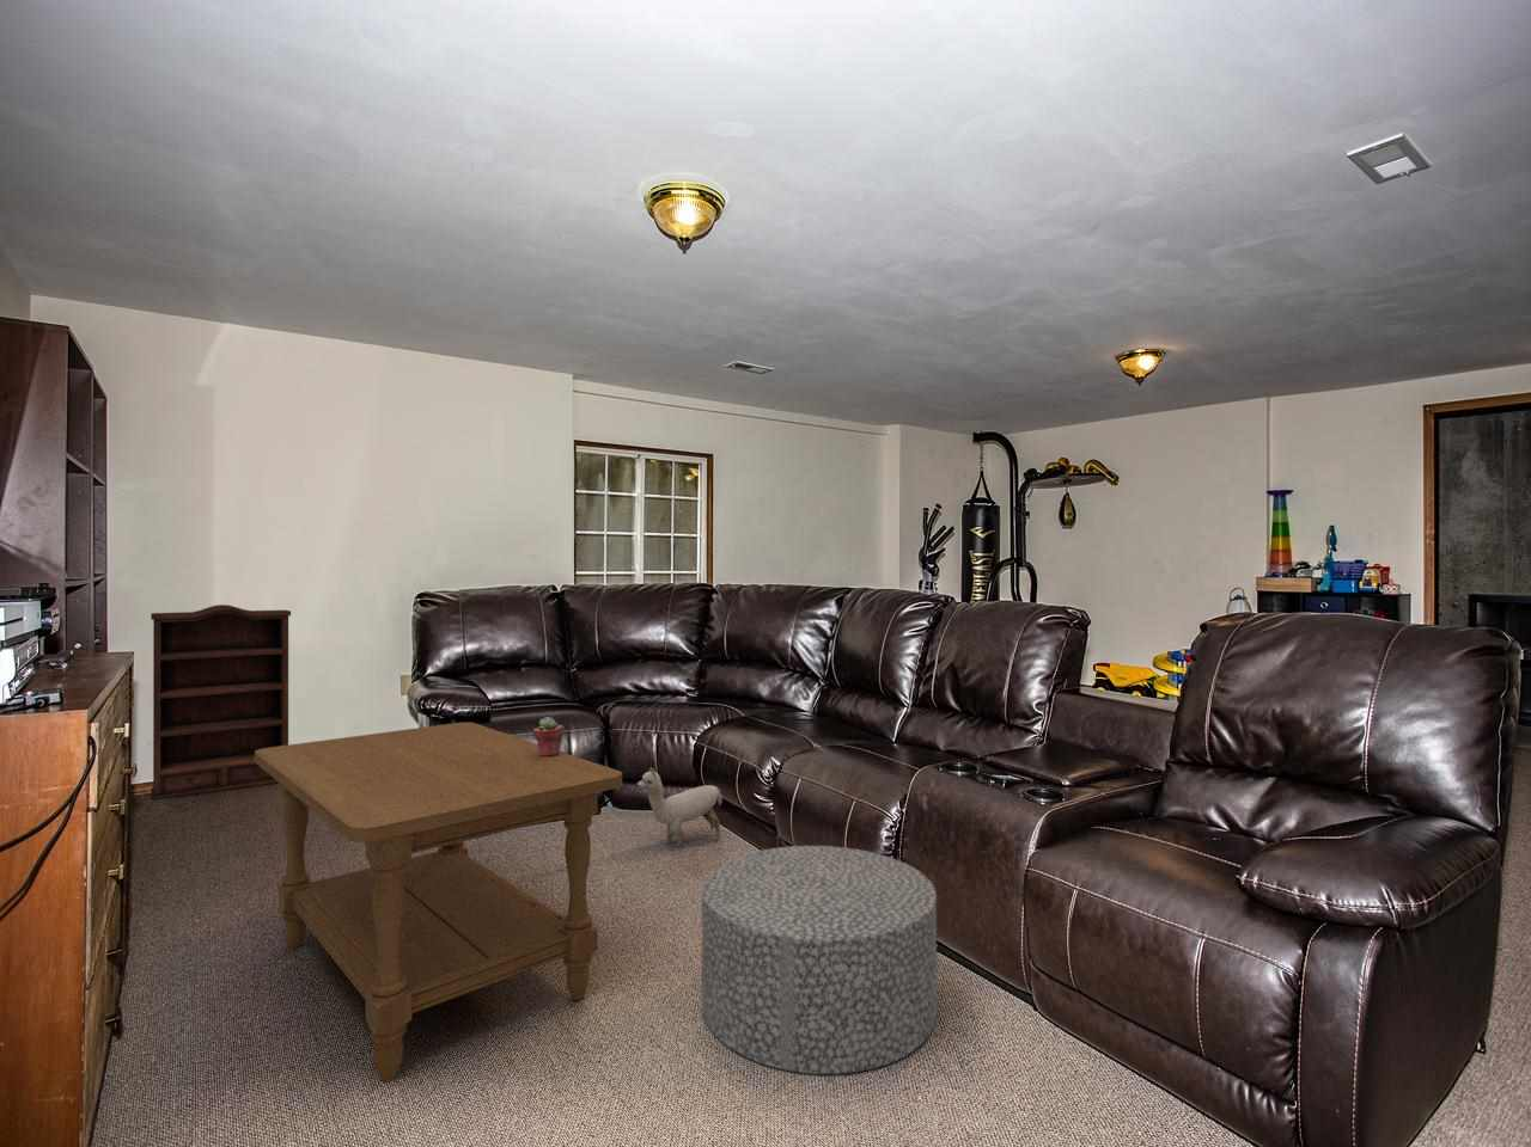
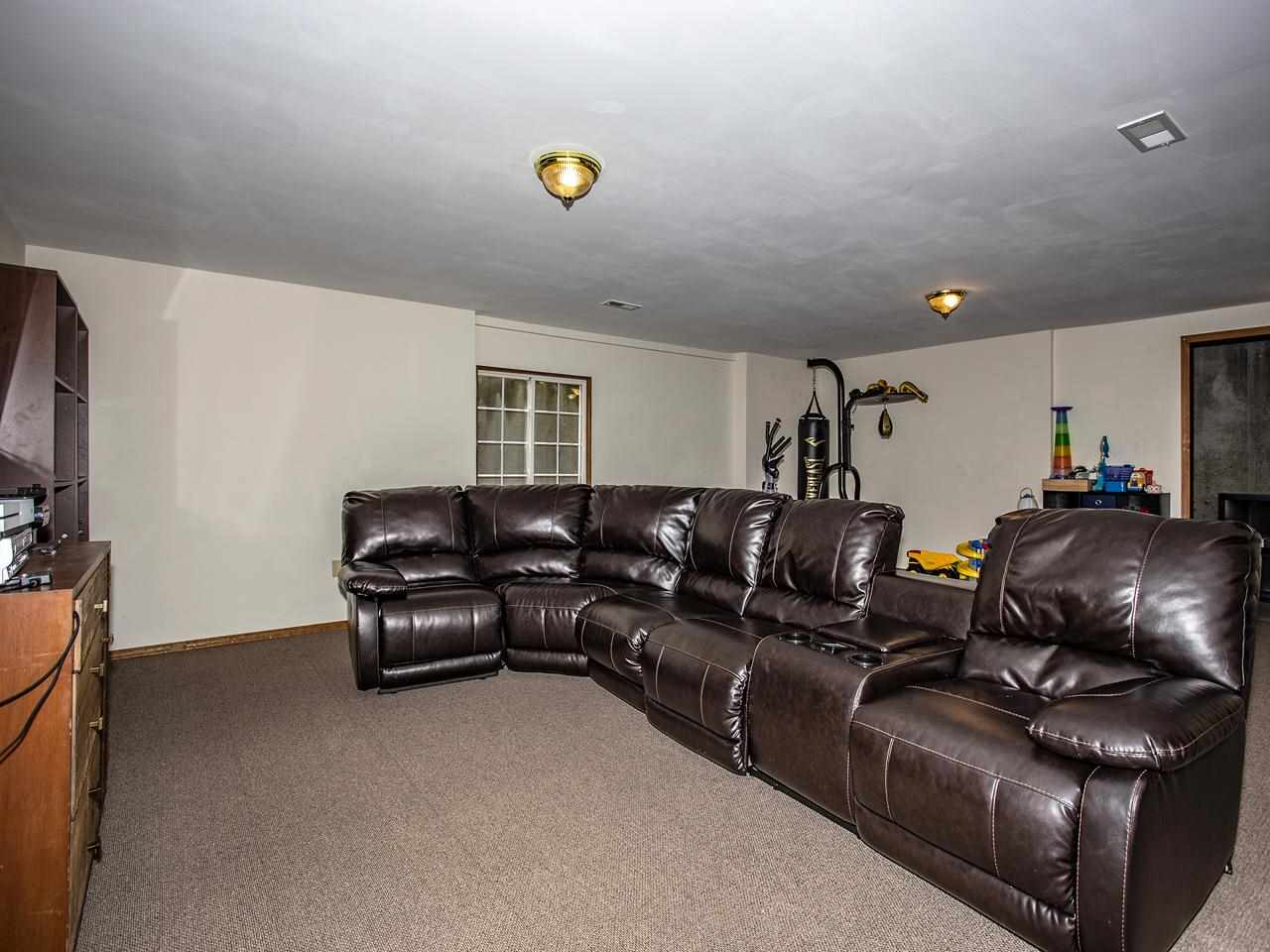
- bookshelf (223, 695)
- potted succulent (547, 735)
- ottoman (817, 942)
- plush toy (680, 802)
- coffee table (427, 865)
